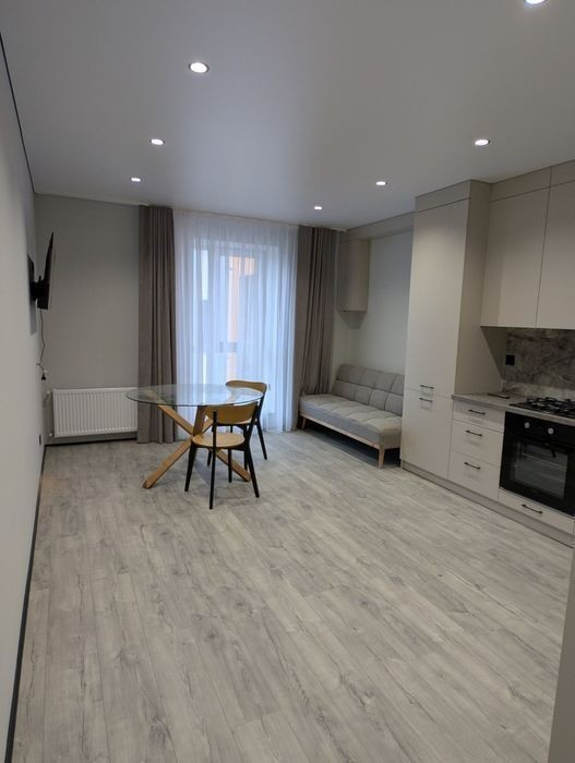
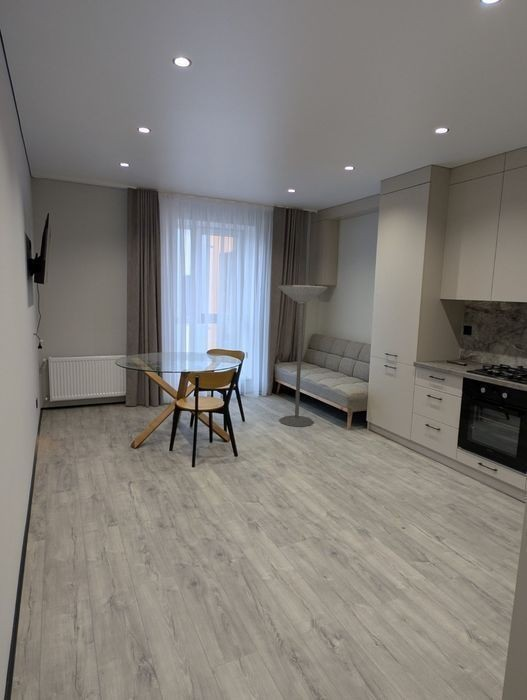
+ floor lamp (299, 355)
